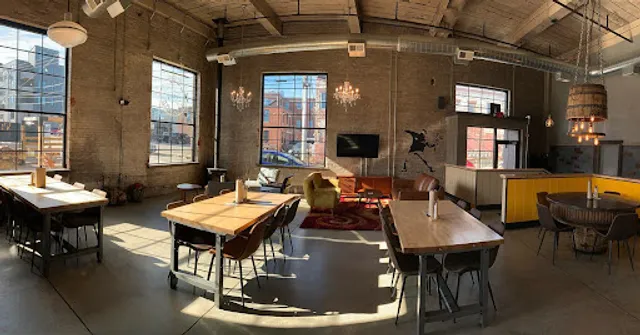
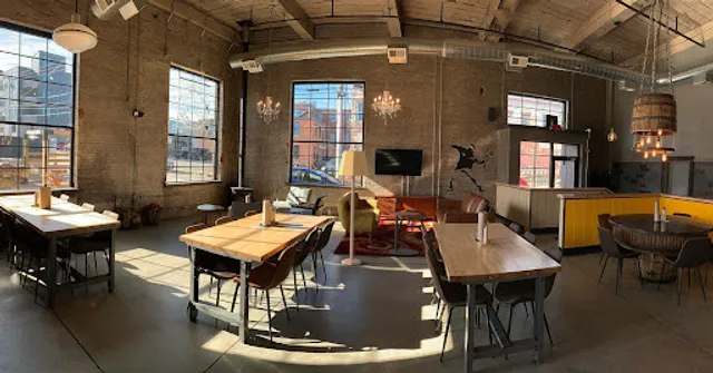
+ side table (397, 233)
+ lamp (352, 207)
